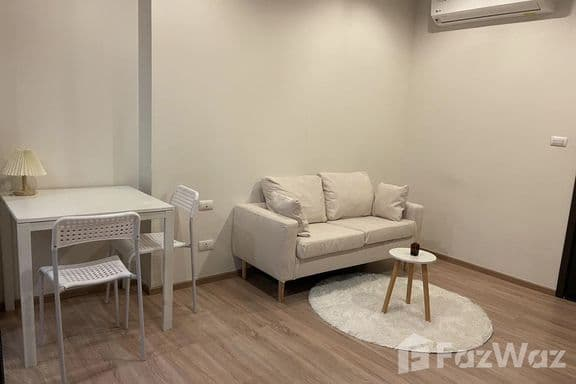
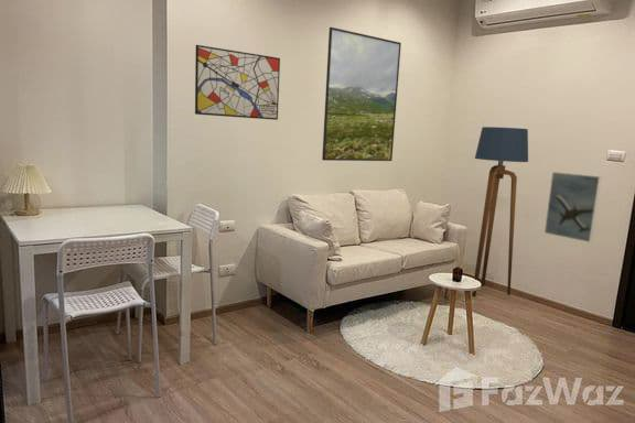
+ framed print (363, 99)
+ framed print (571, 206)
+ wall art (239, 85)
+ floor lamp (494, 213)
